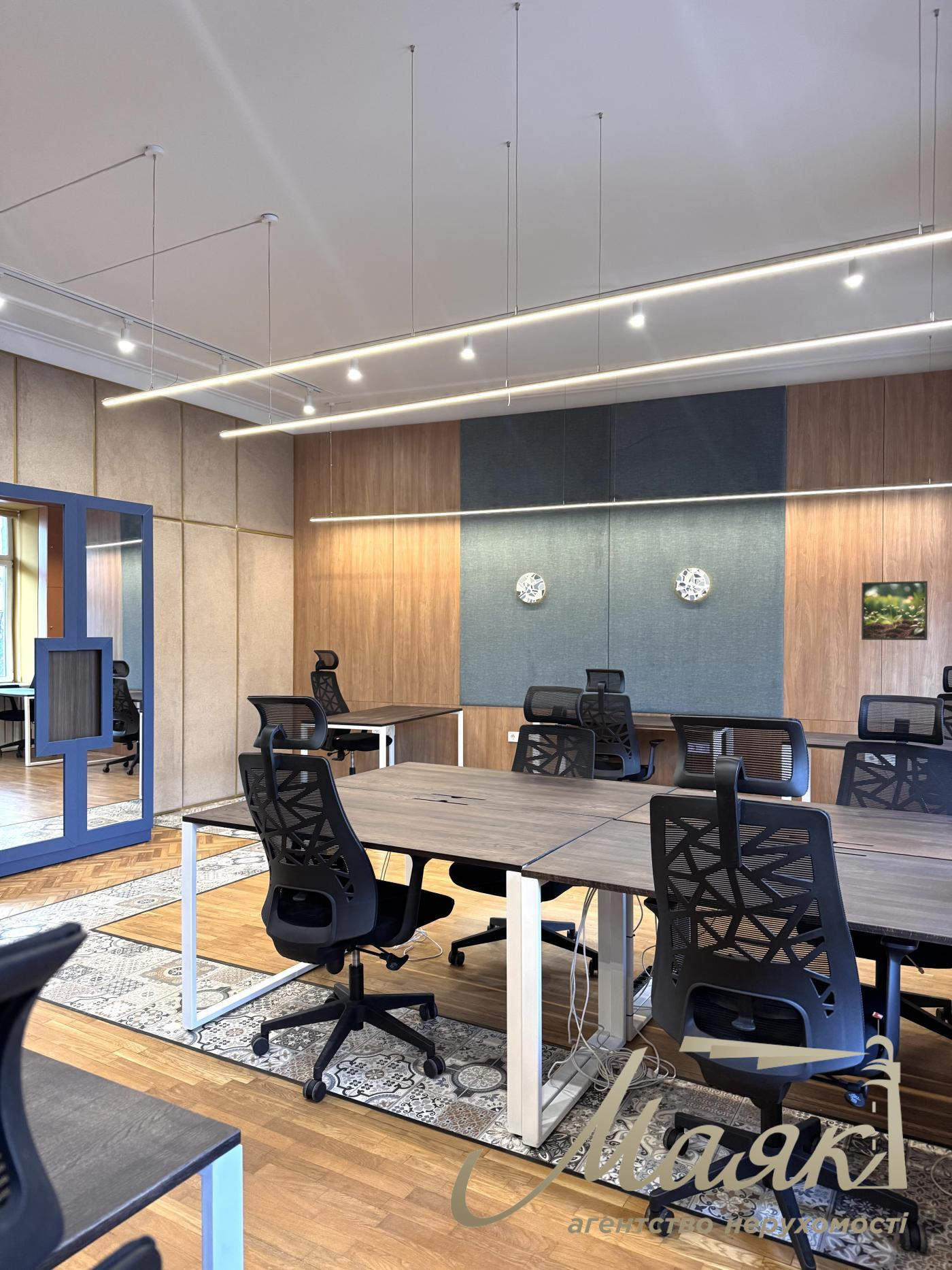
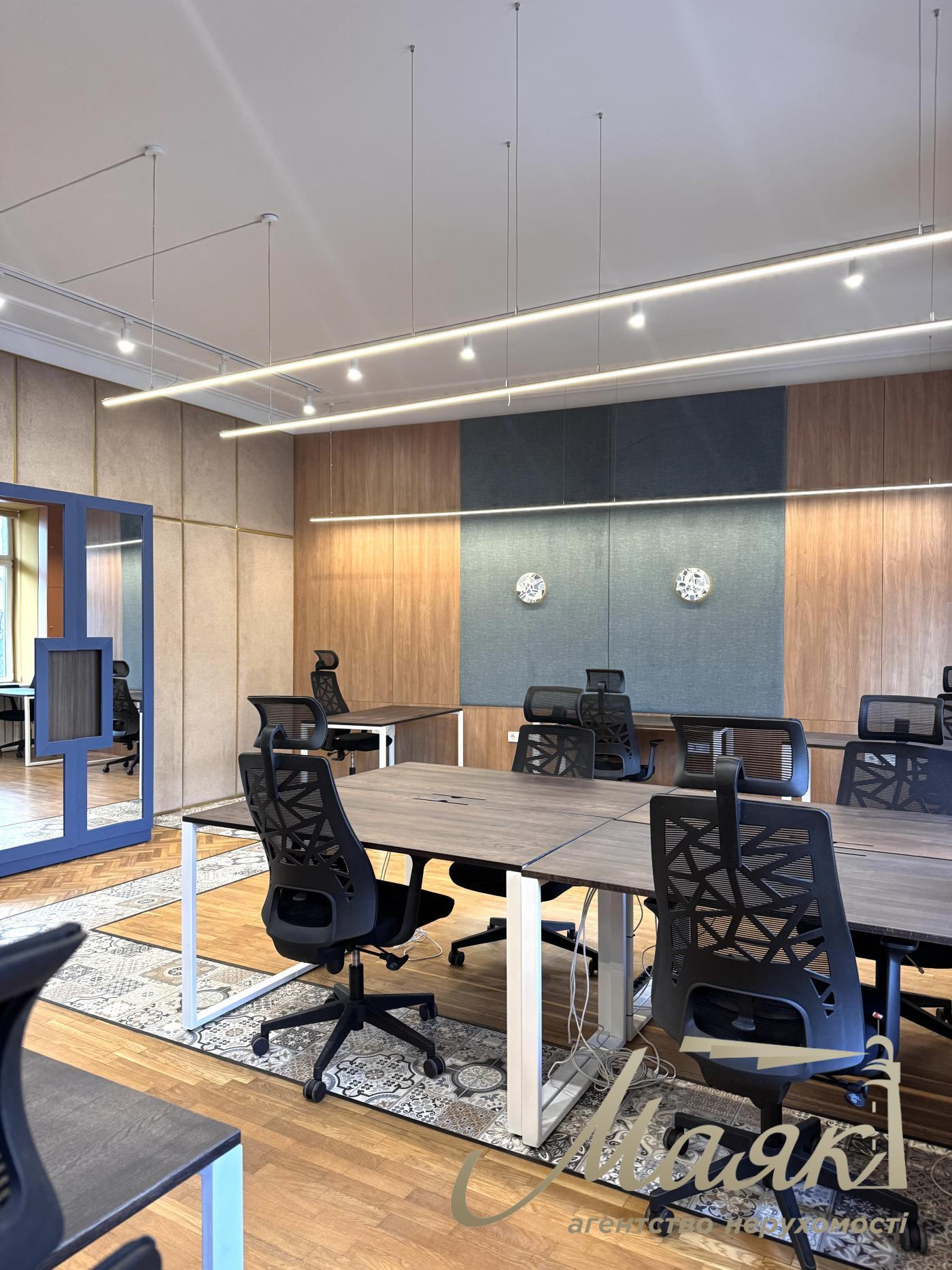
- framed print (894, 611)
